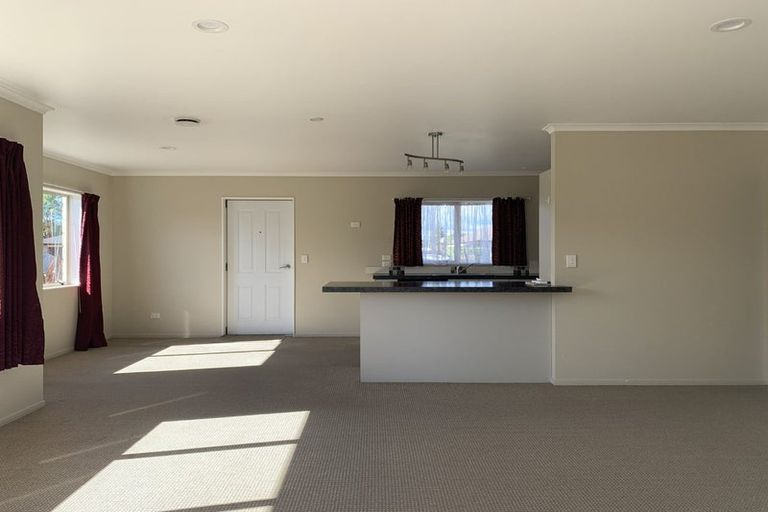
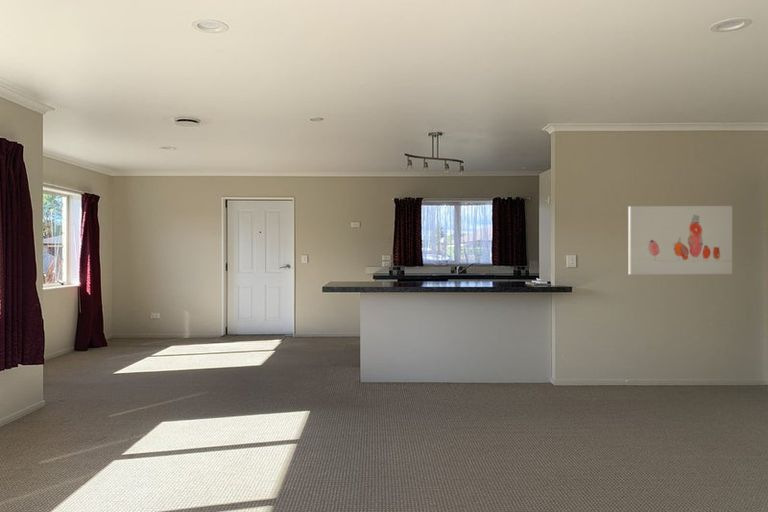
+ wall art (680, 240)
